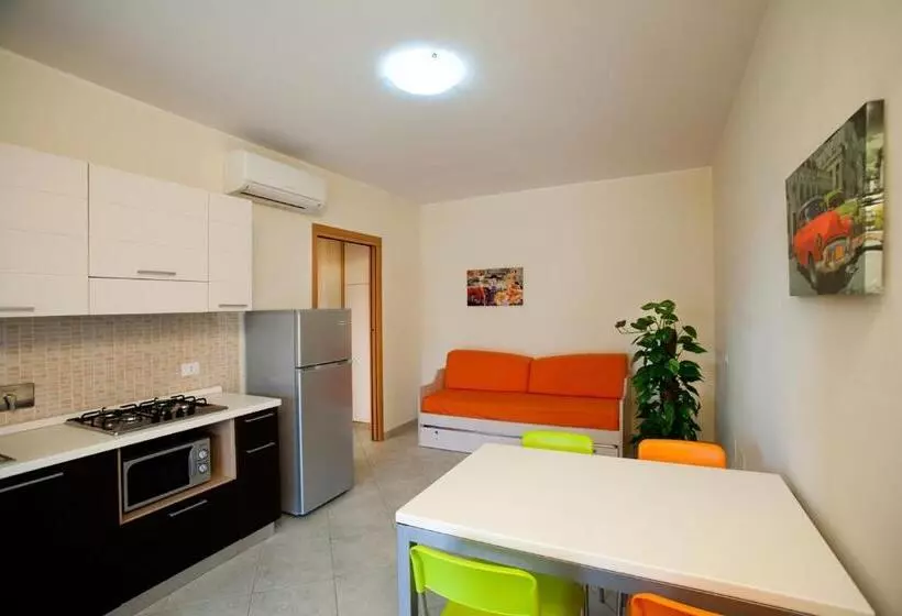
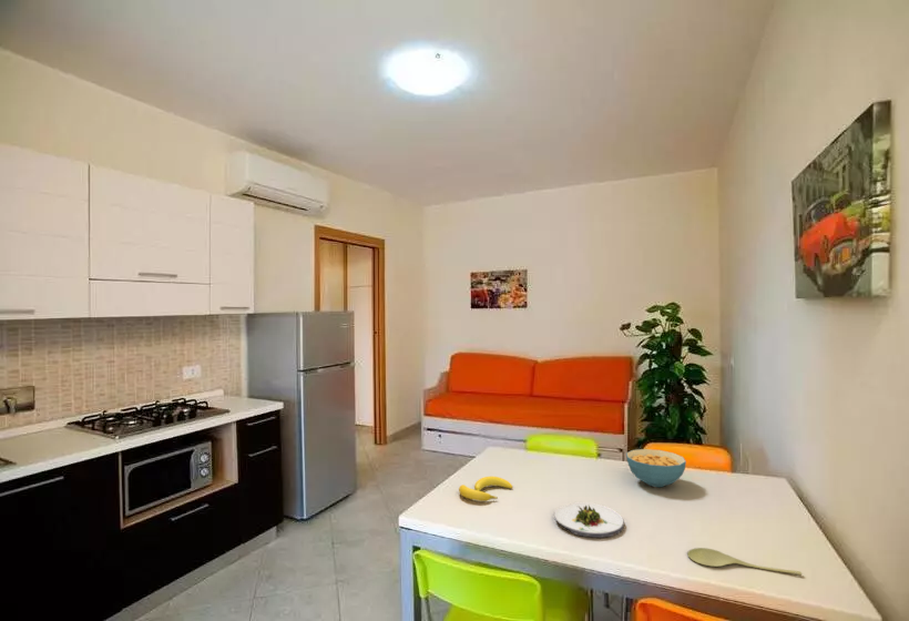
+ cereal bowl (655, 470)
+ banana (486, 486)
+ salad plate (589, 515)
+ spoon (742, 562)
